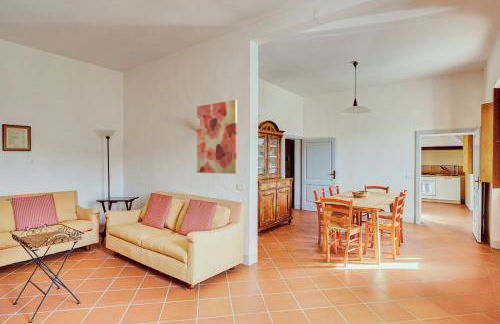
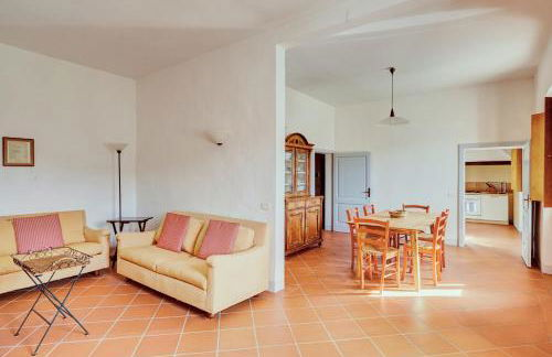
- wall art (215, 138)
